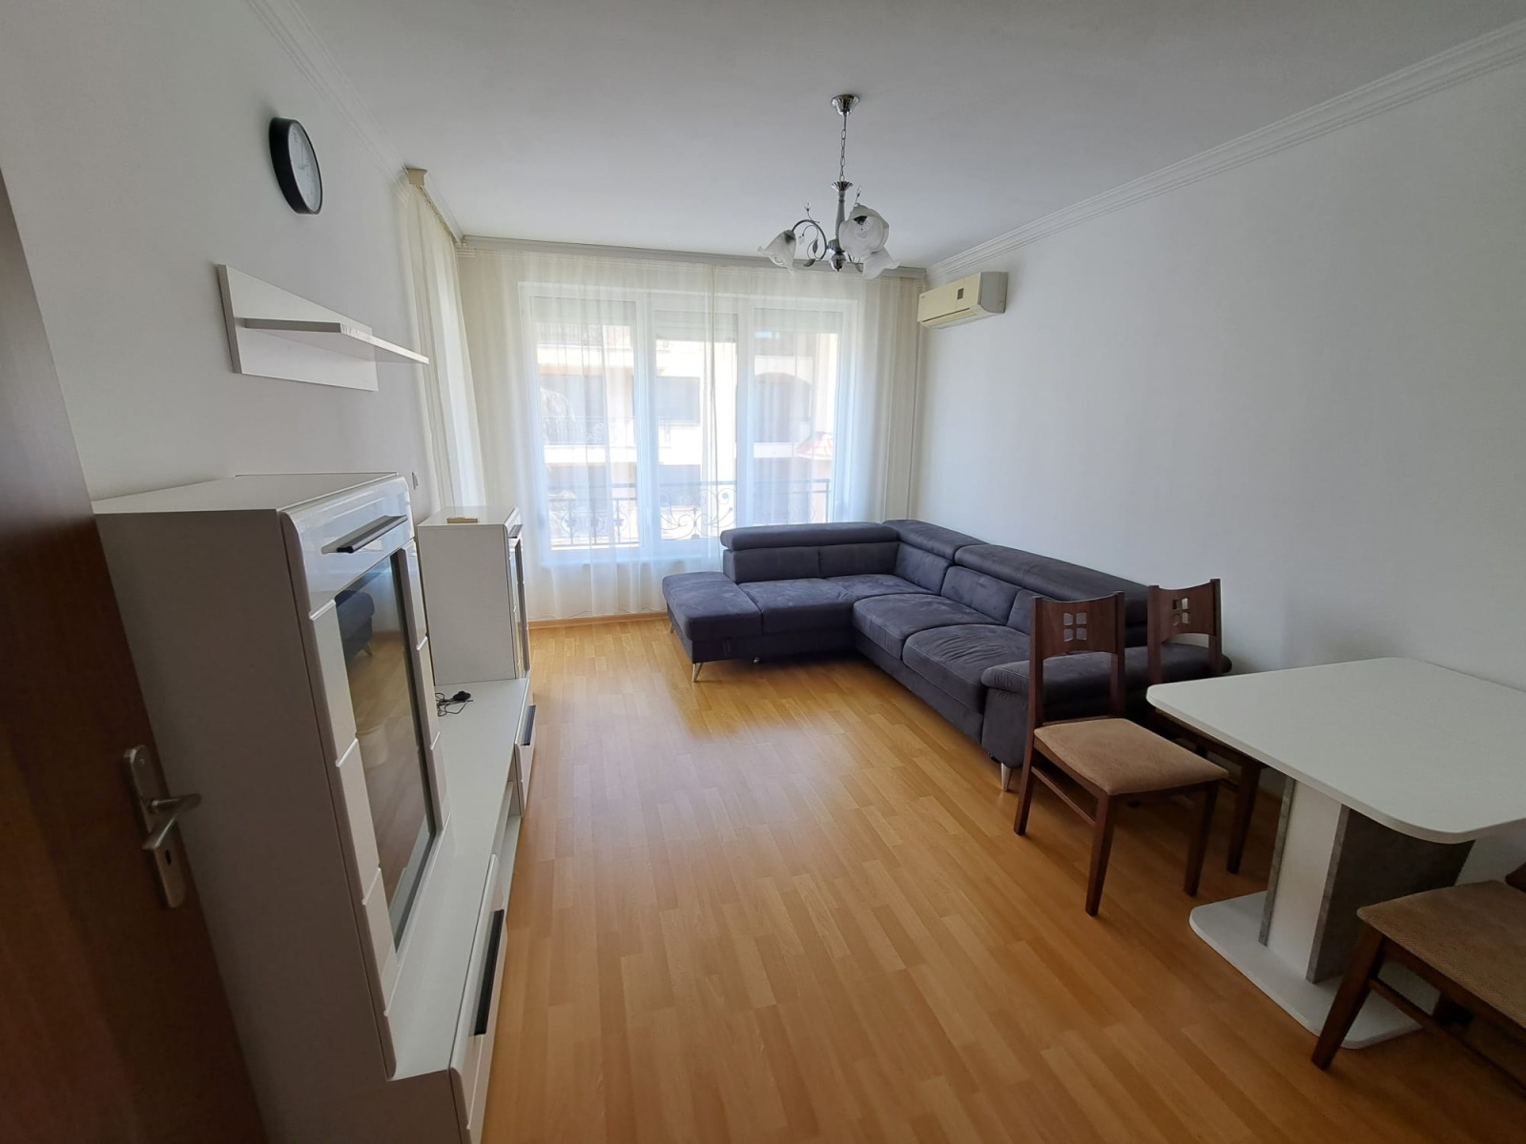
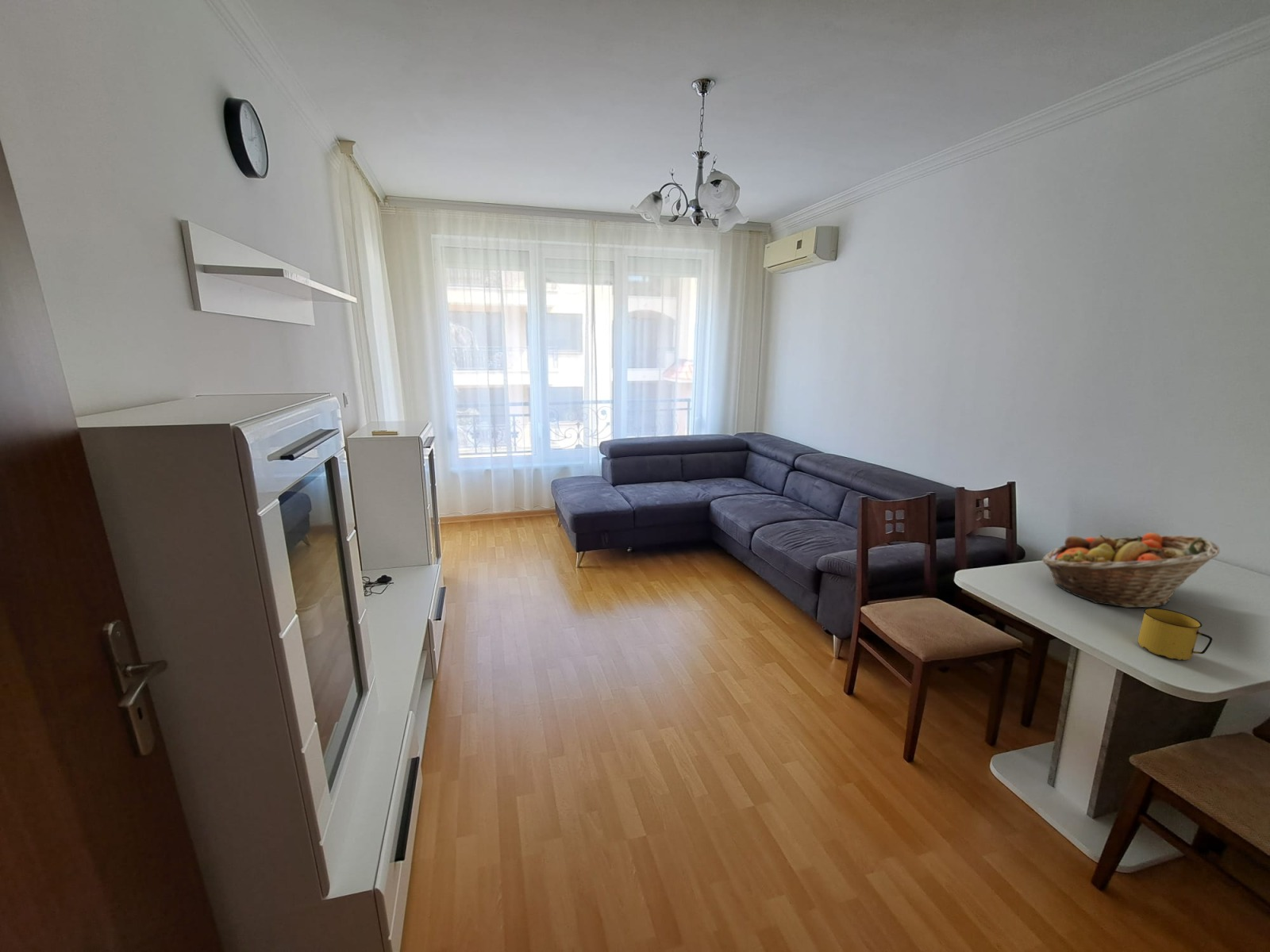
+ mug (1174, 635)
+ fruit basket (1122, 562)
